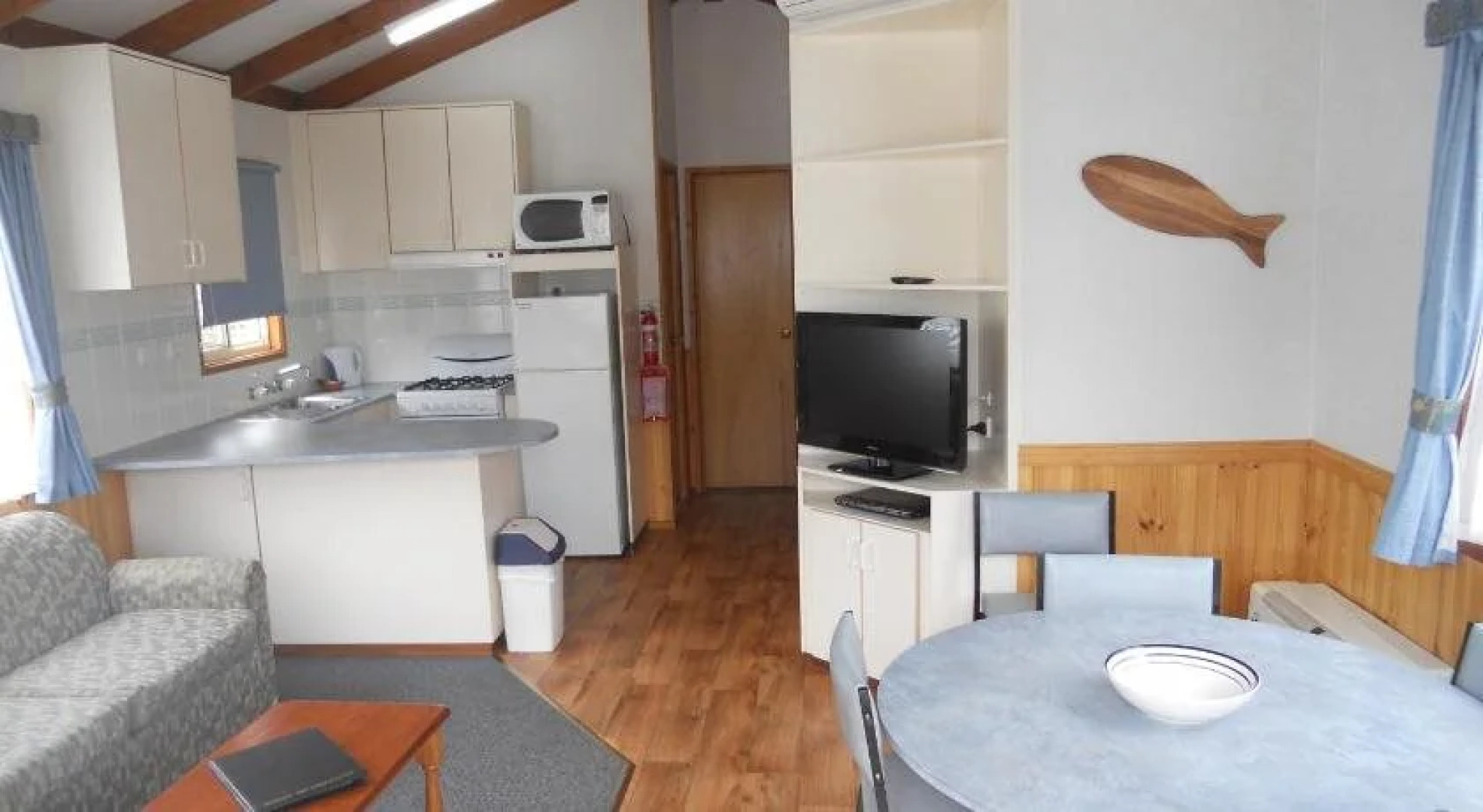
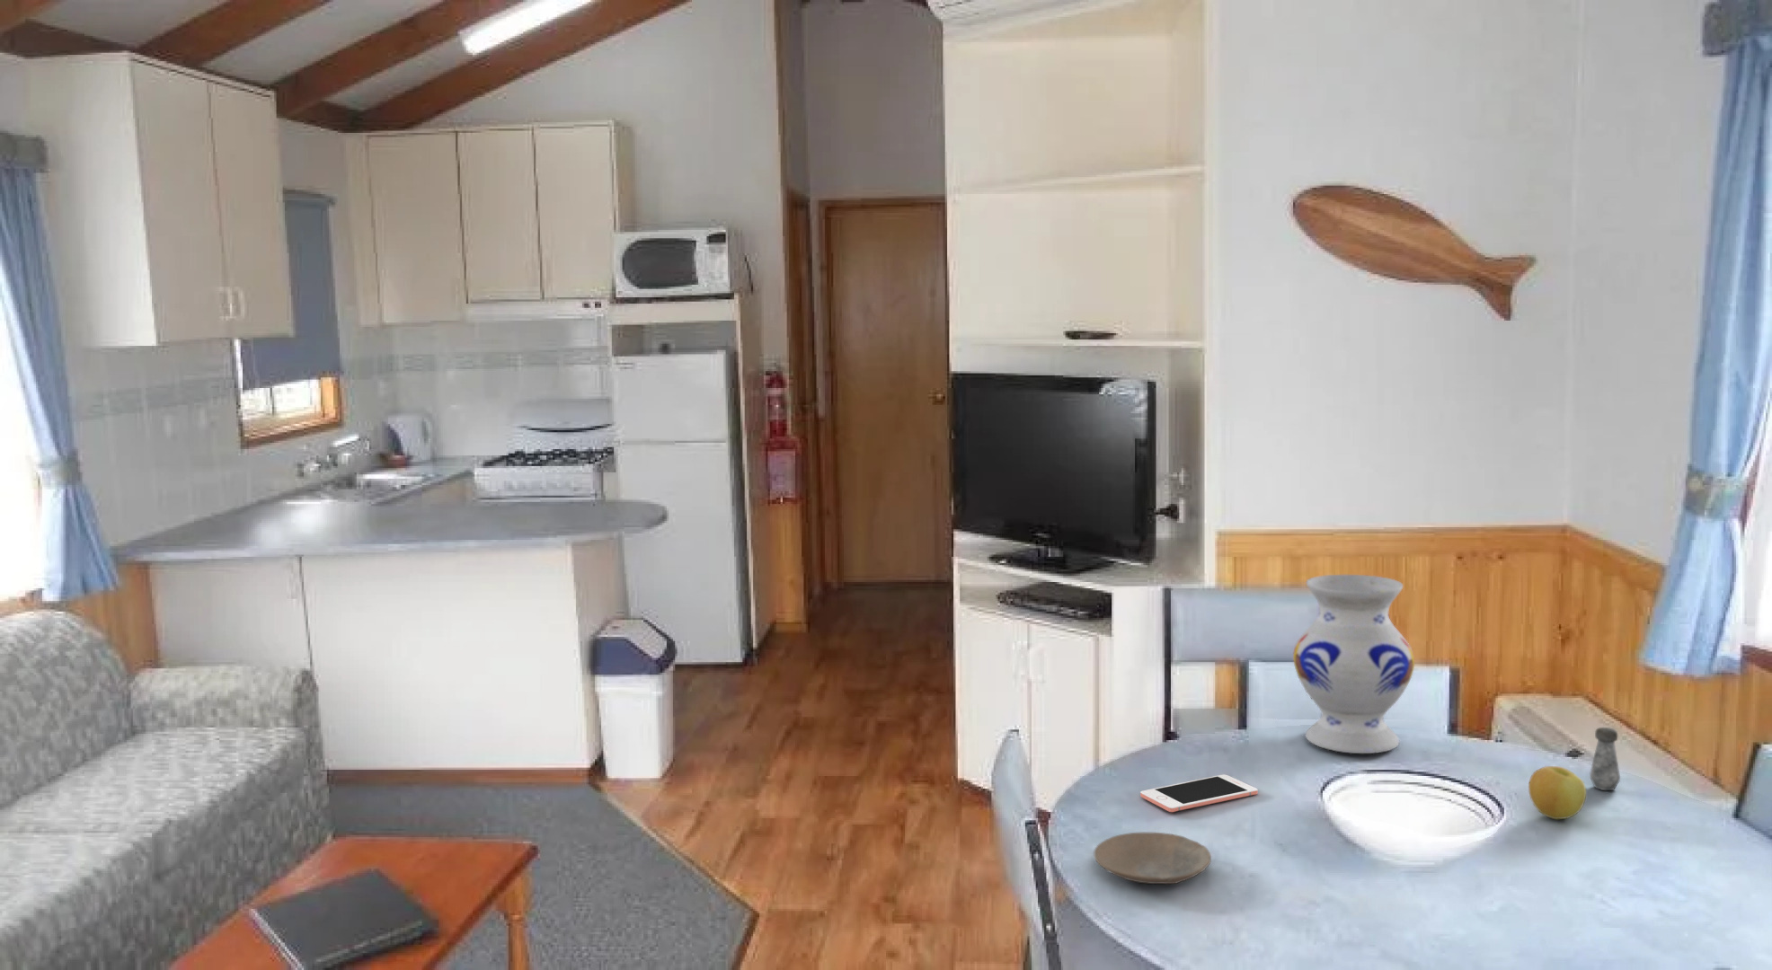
+ vase (1353, 663)
+ apple (1557, 792)
+ salt shaker (1605, 759)
+ plate (1152, 862)
+ cell phone (1198, 792)
